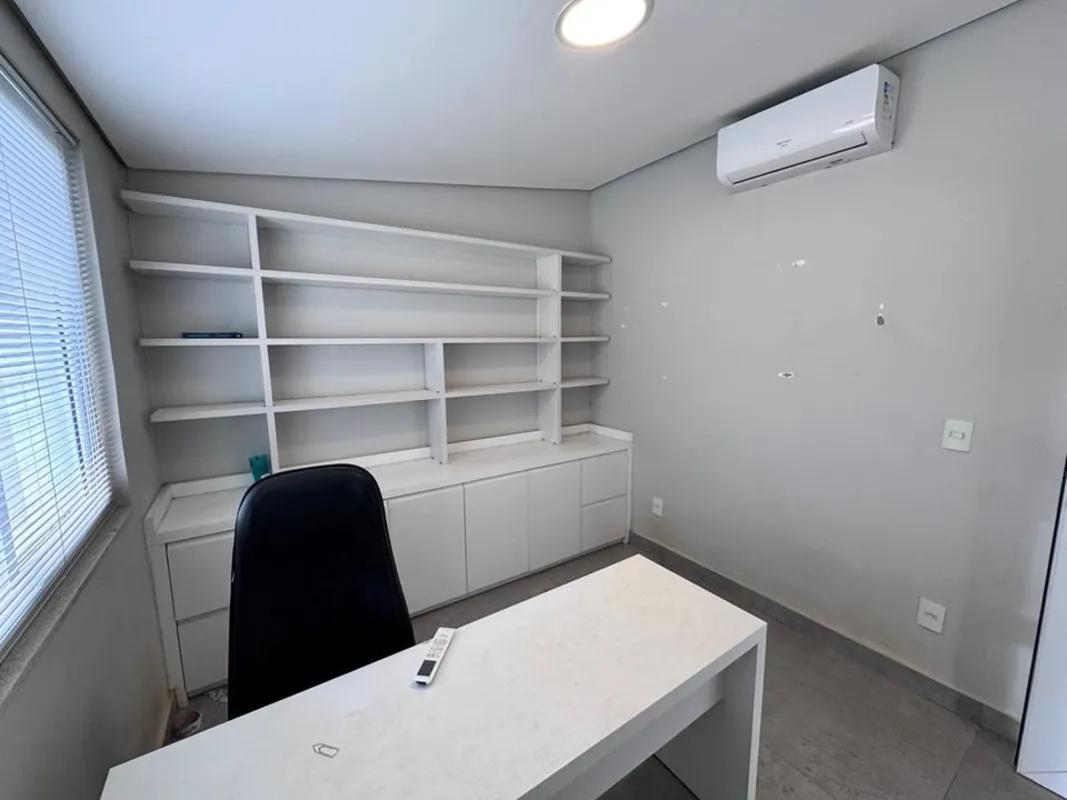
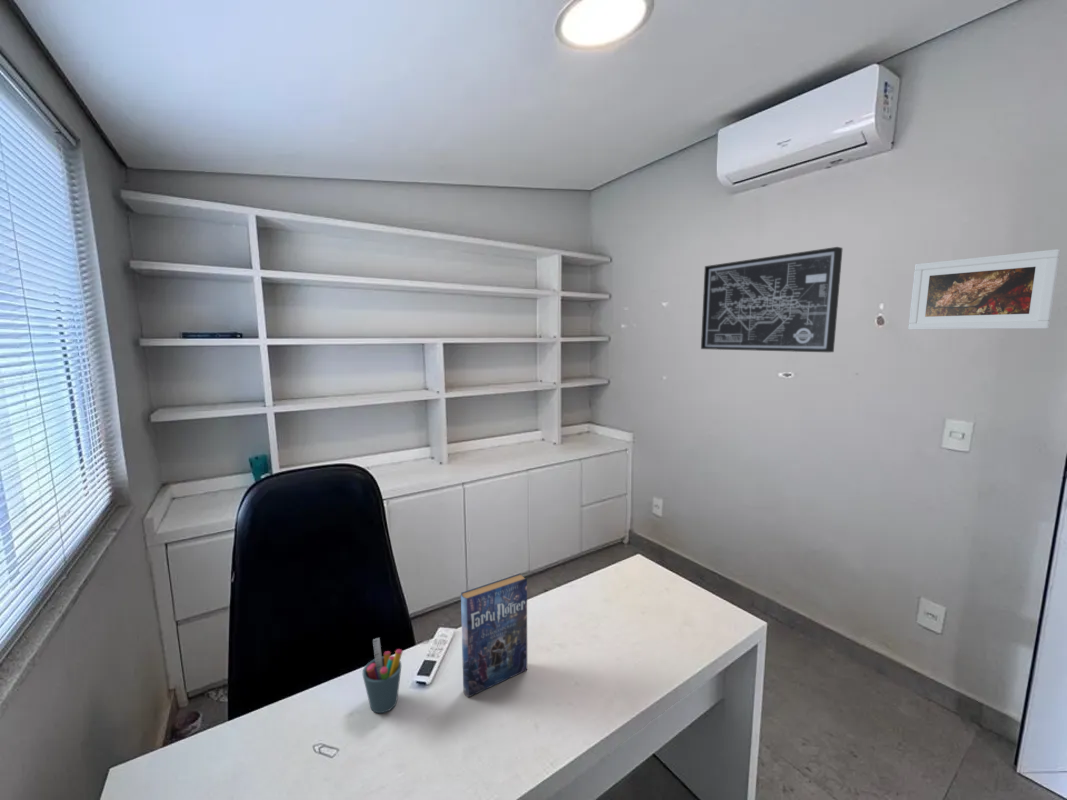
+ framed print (976, 293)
+ wall art (762, 304)
+ pen holder (383, 676)
+ book (494, 633)
